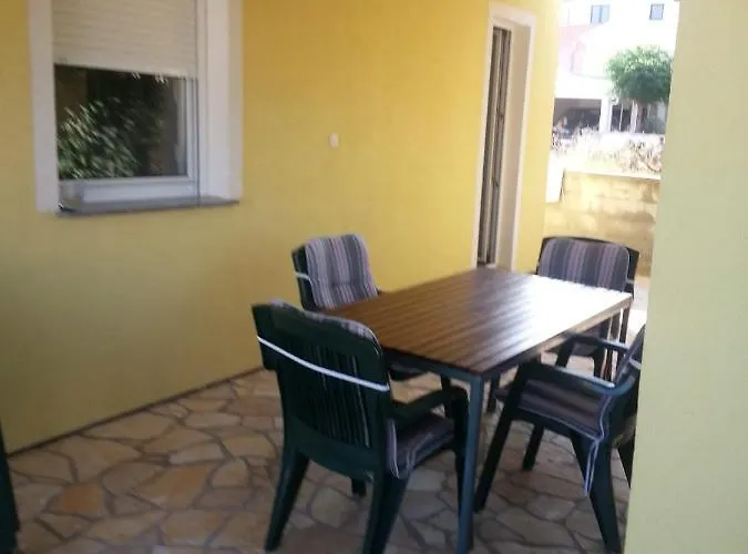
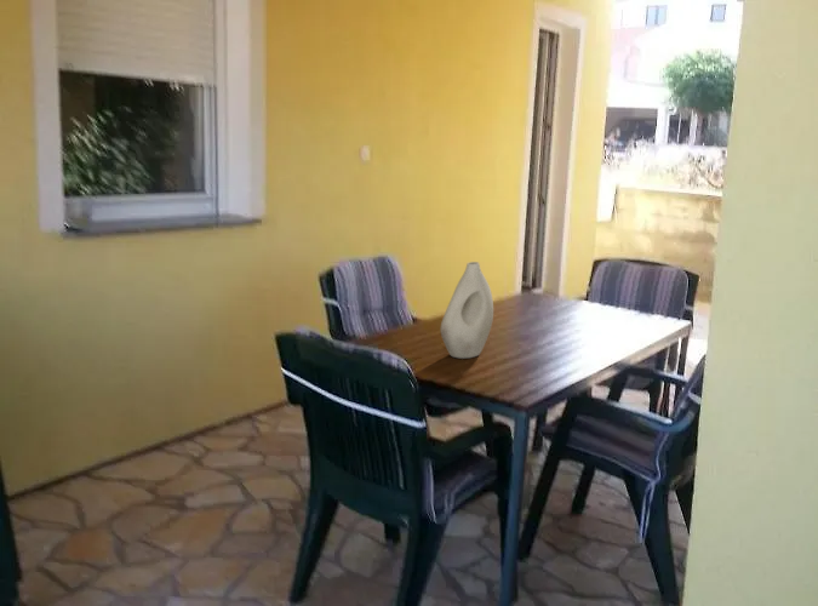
+ vase (468, 309)
